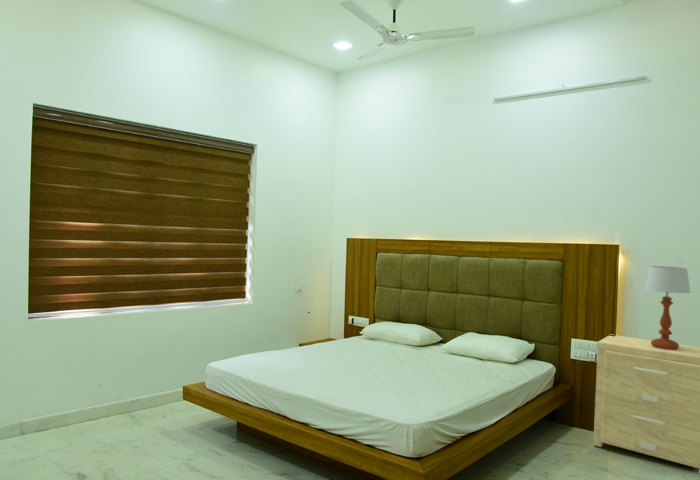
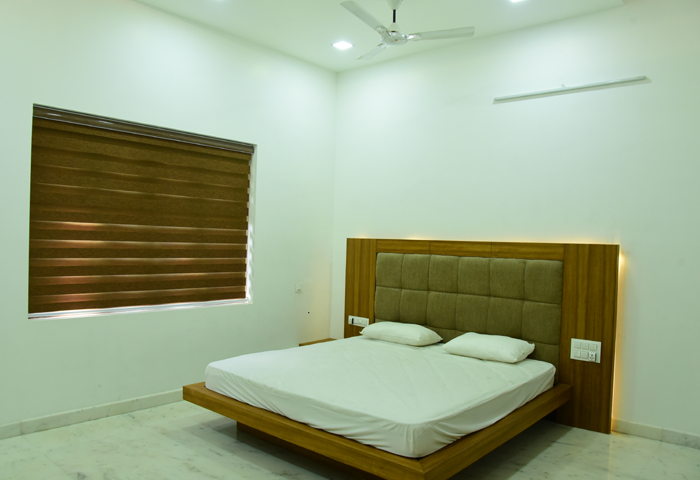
- table lamp (666, 307)
- side table (654, 399)
